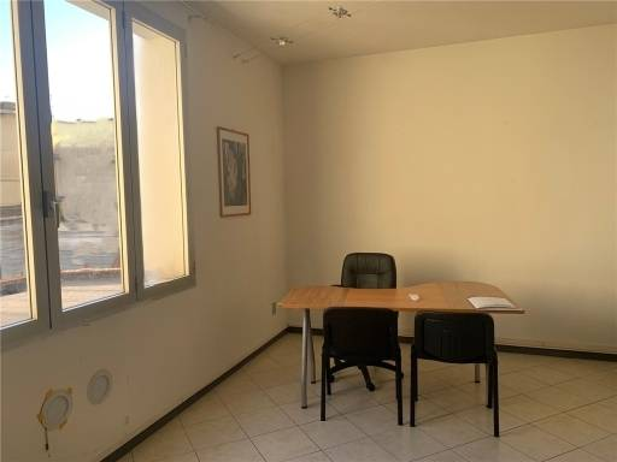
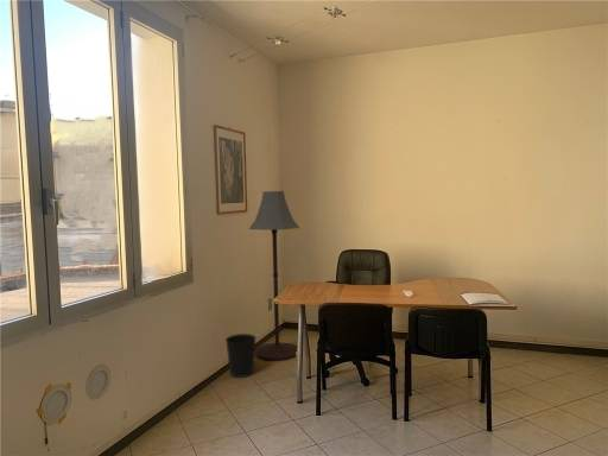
+ floor lamp (276, 273)
+ wastebasket (241, 355)
